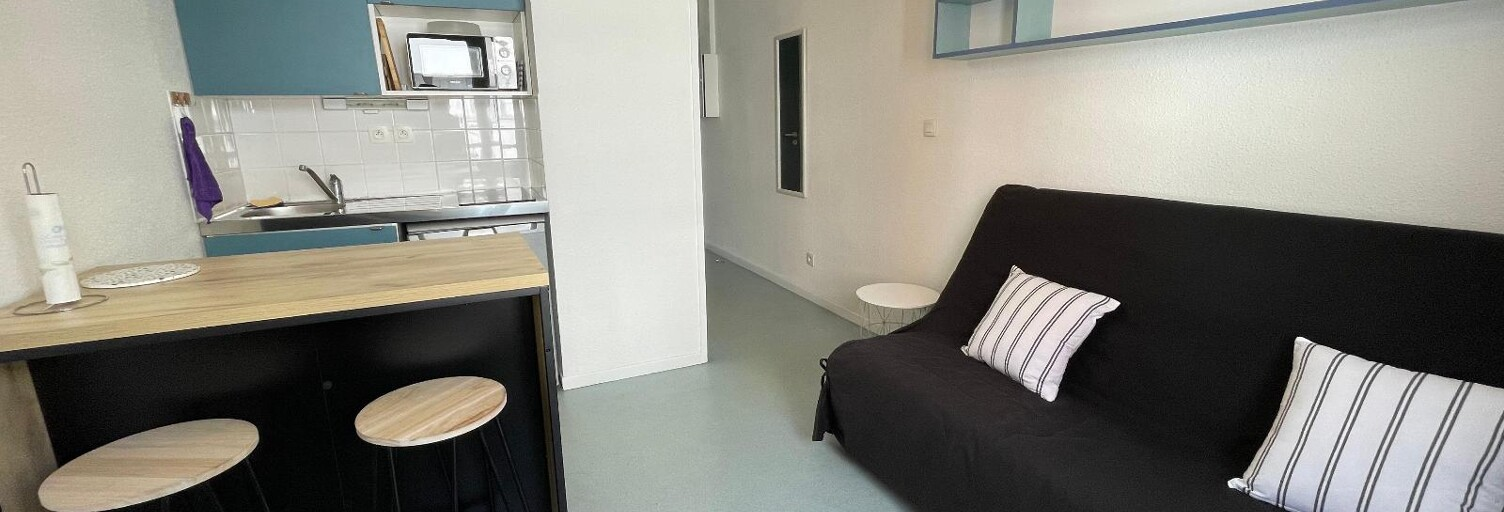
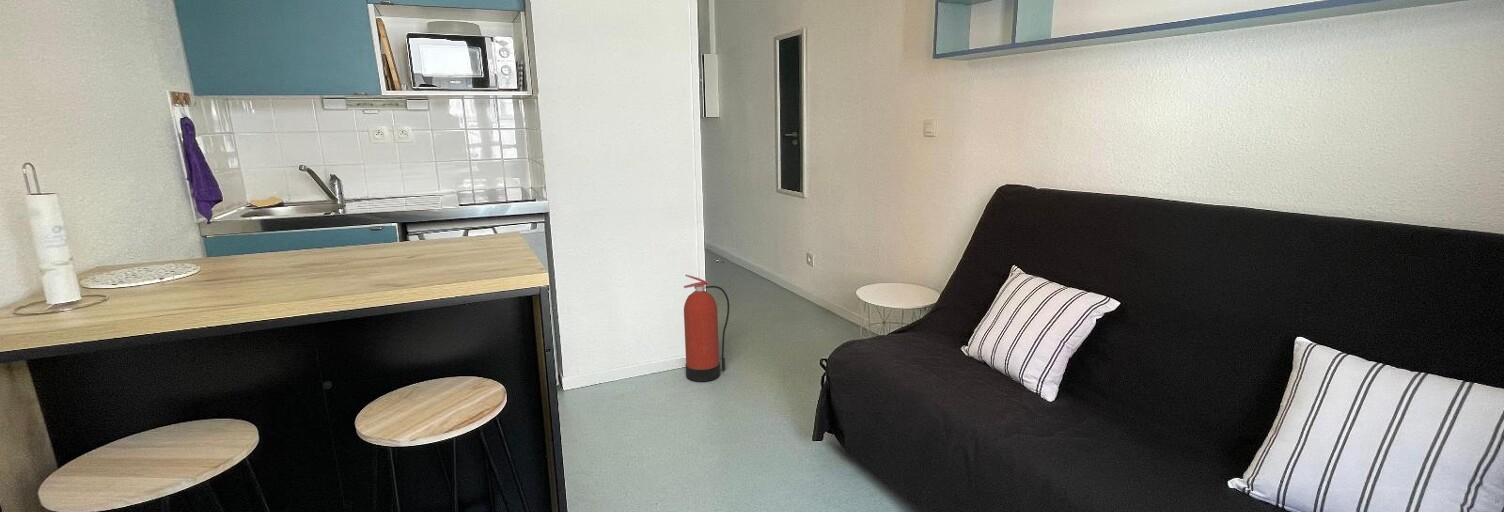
+ fire extinguisher (707, 324)
